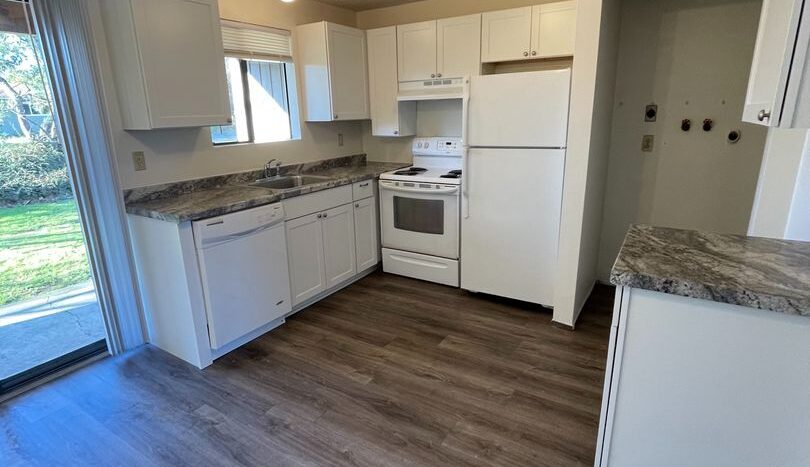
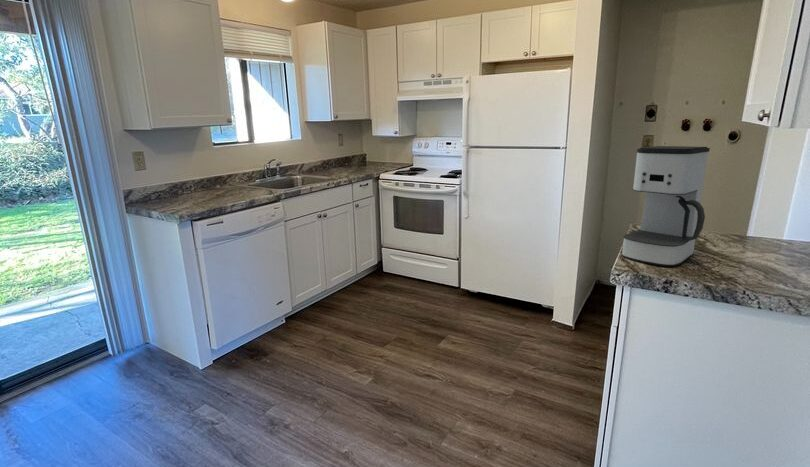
+ coffee maker (668, 204)
